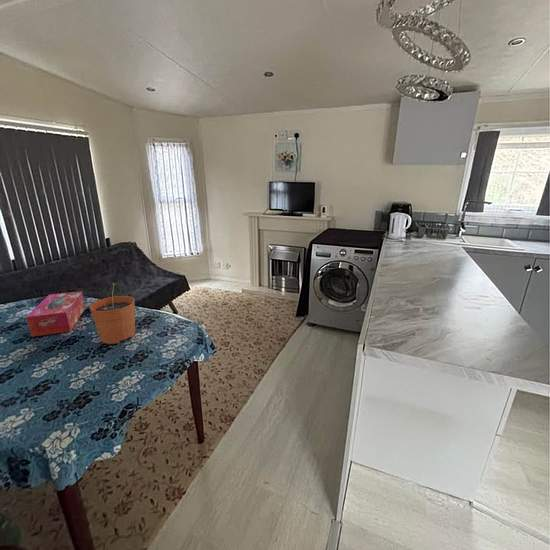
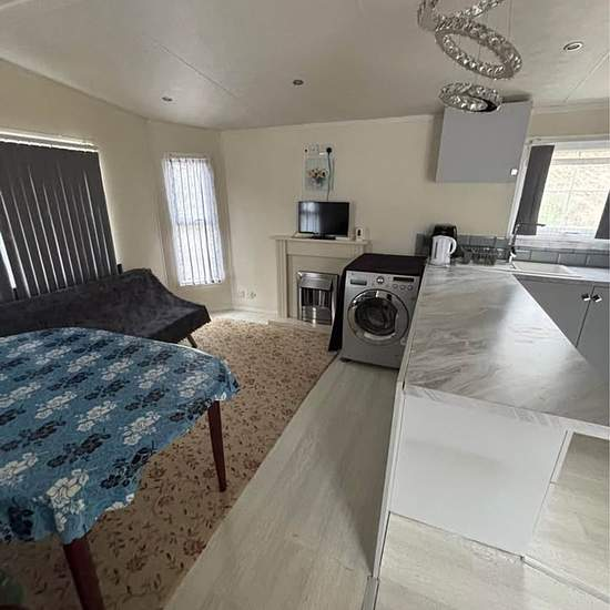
- tissue box (59, 311)
- plant pot (114, 311)
